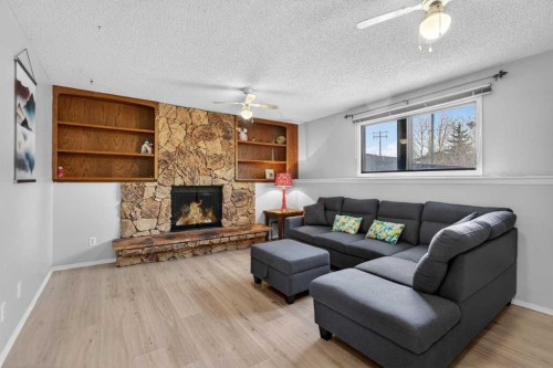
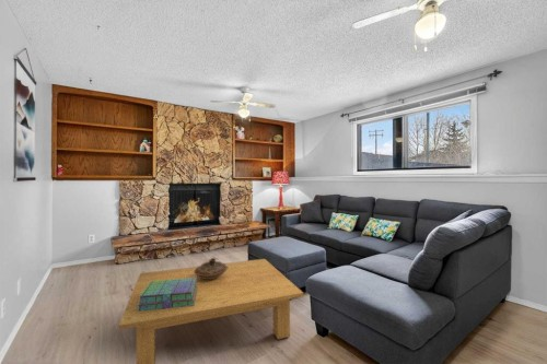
+ decorative bowl (210, 267)
+ coffee table (213, 303)
+ stack of books (170, 292)
